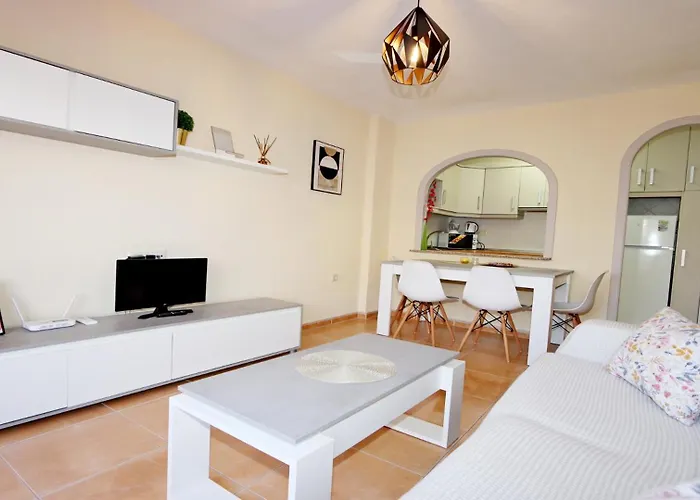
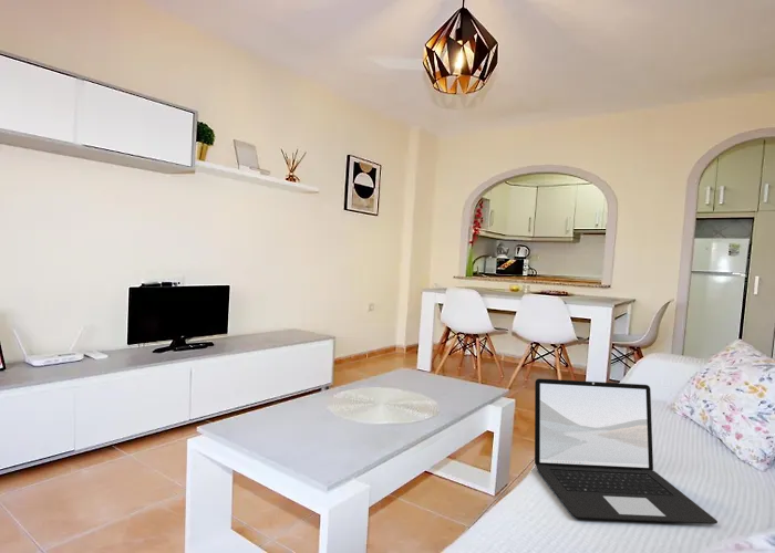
+ laptop (617, 444)
